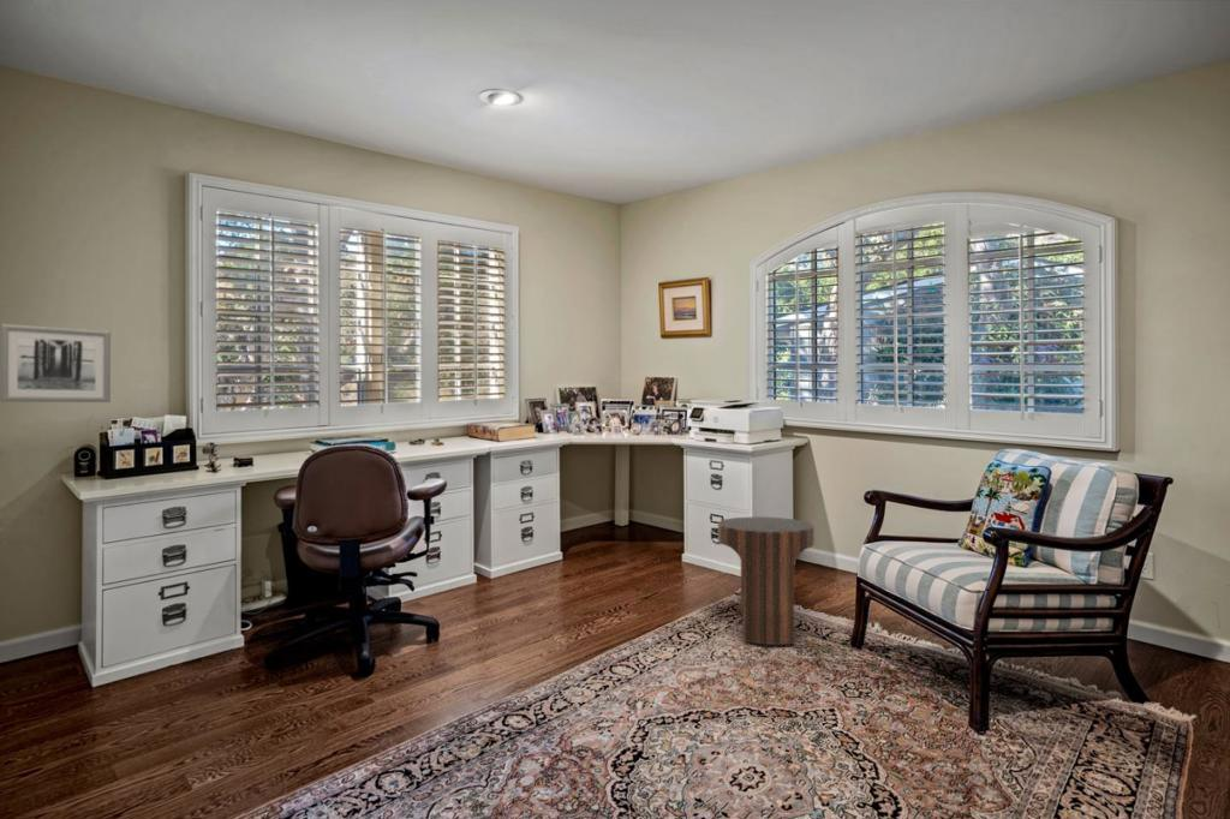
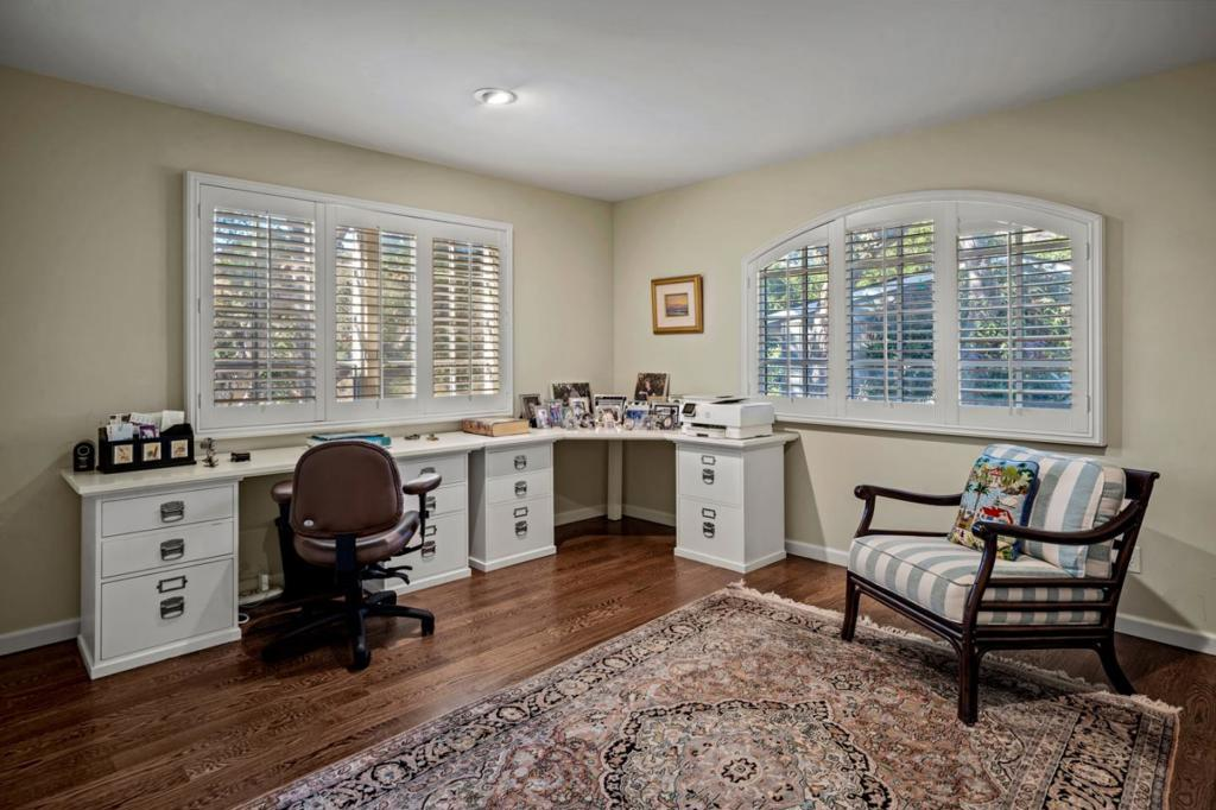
- wall art (58, 364)
- side table (765, 575)
